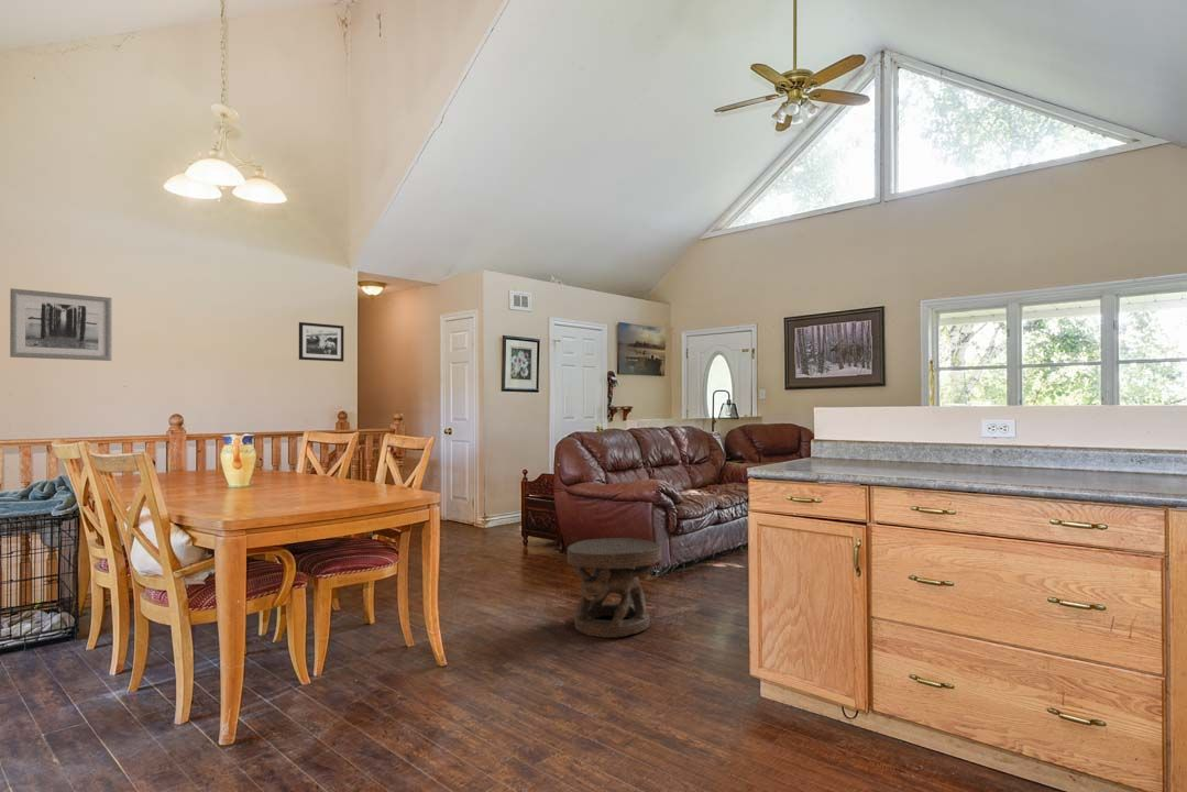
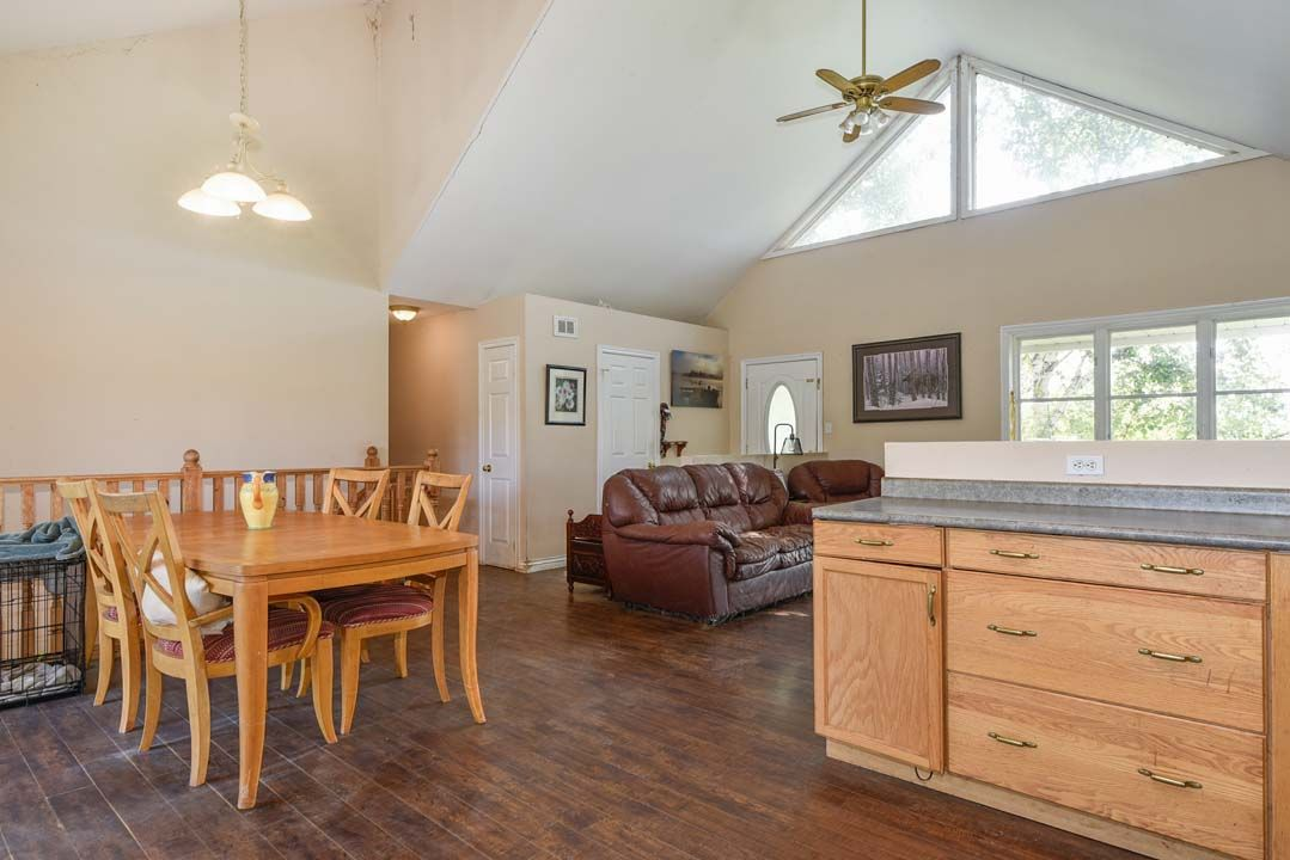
- wall art (63, 326)
- picture frame (321, 342)
- carved stool (612, 583)
